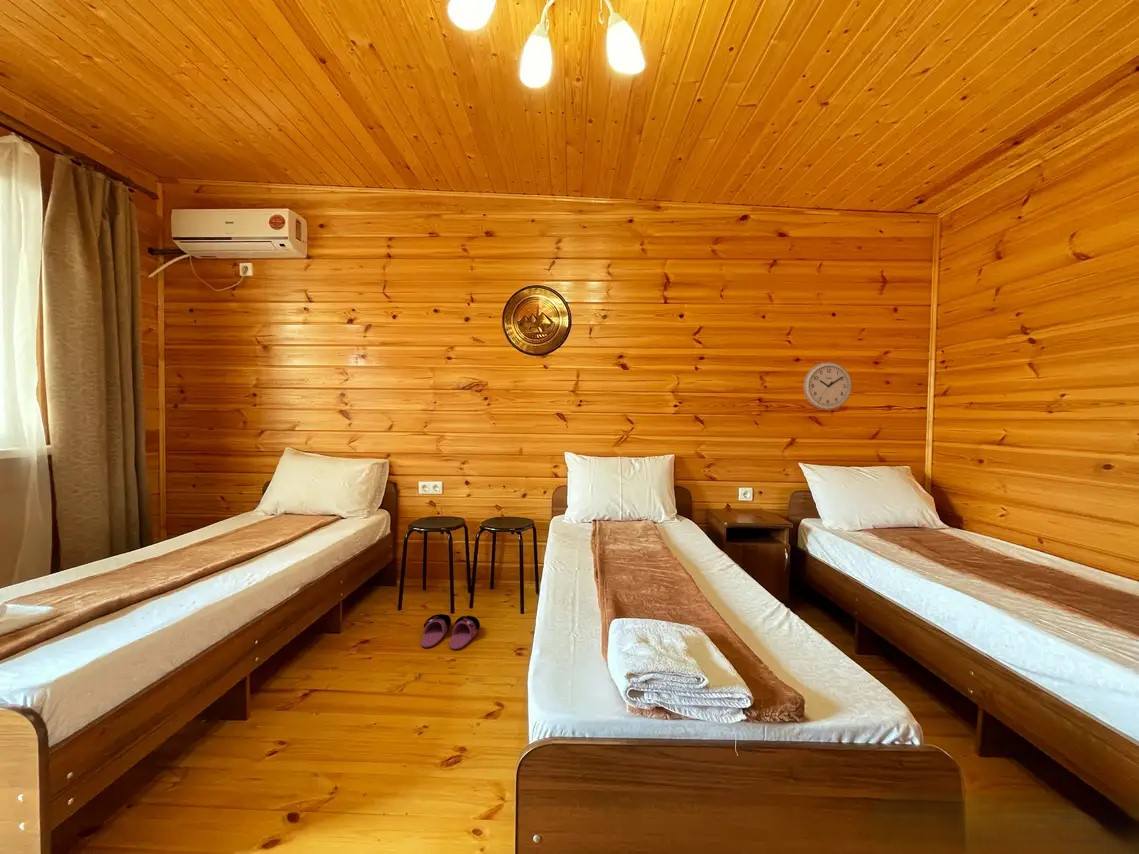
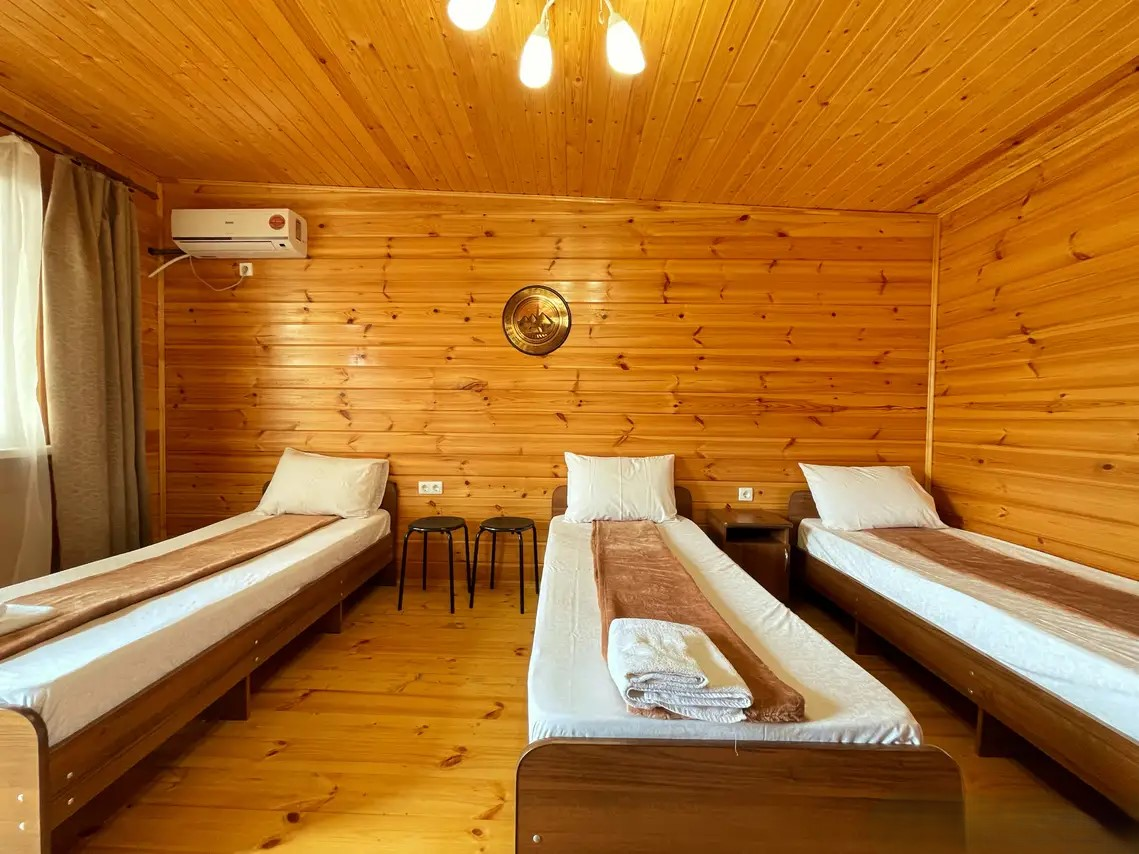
- wall clock (828, 386)
- slippers (448, 626)
